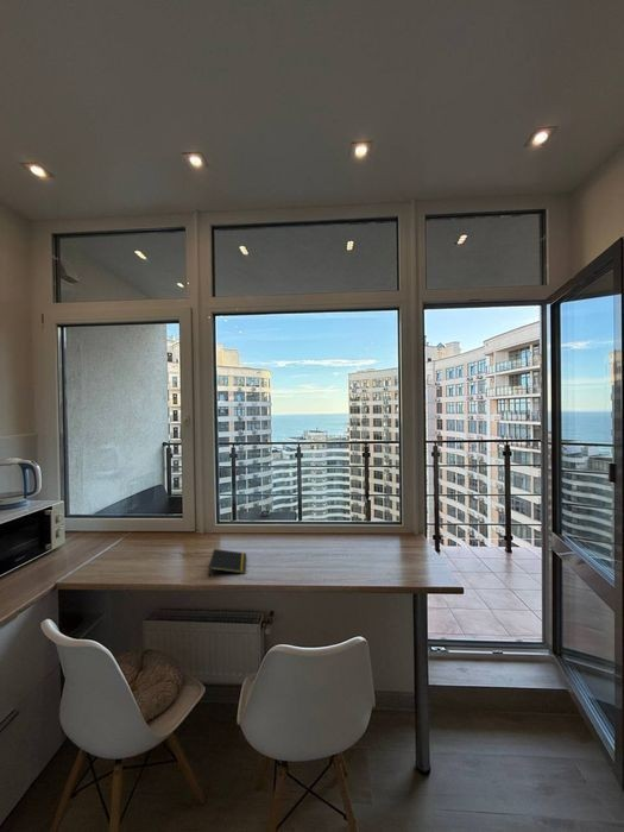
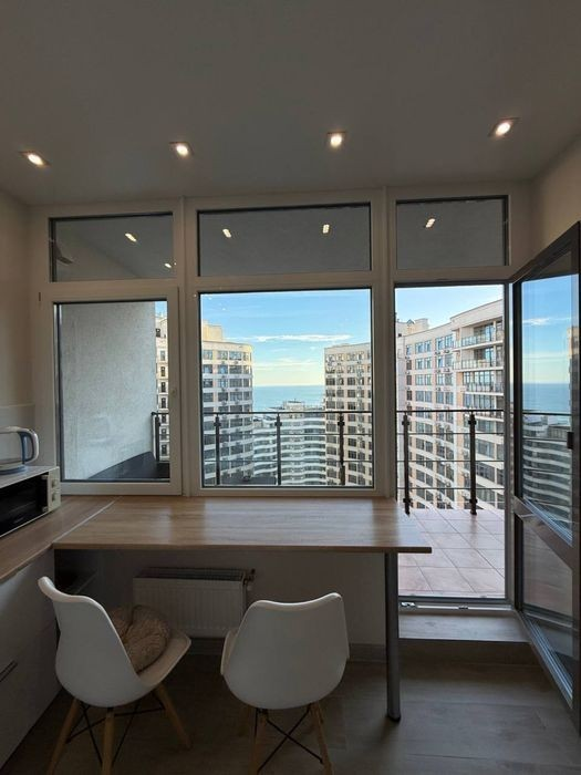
- notepad (228, 560)
